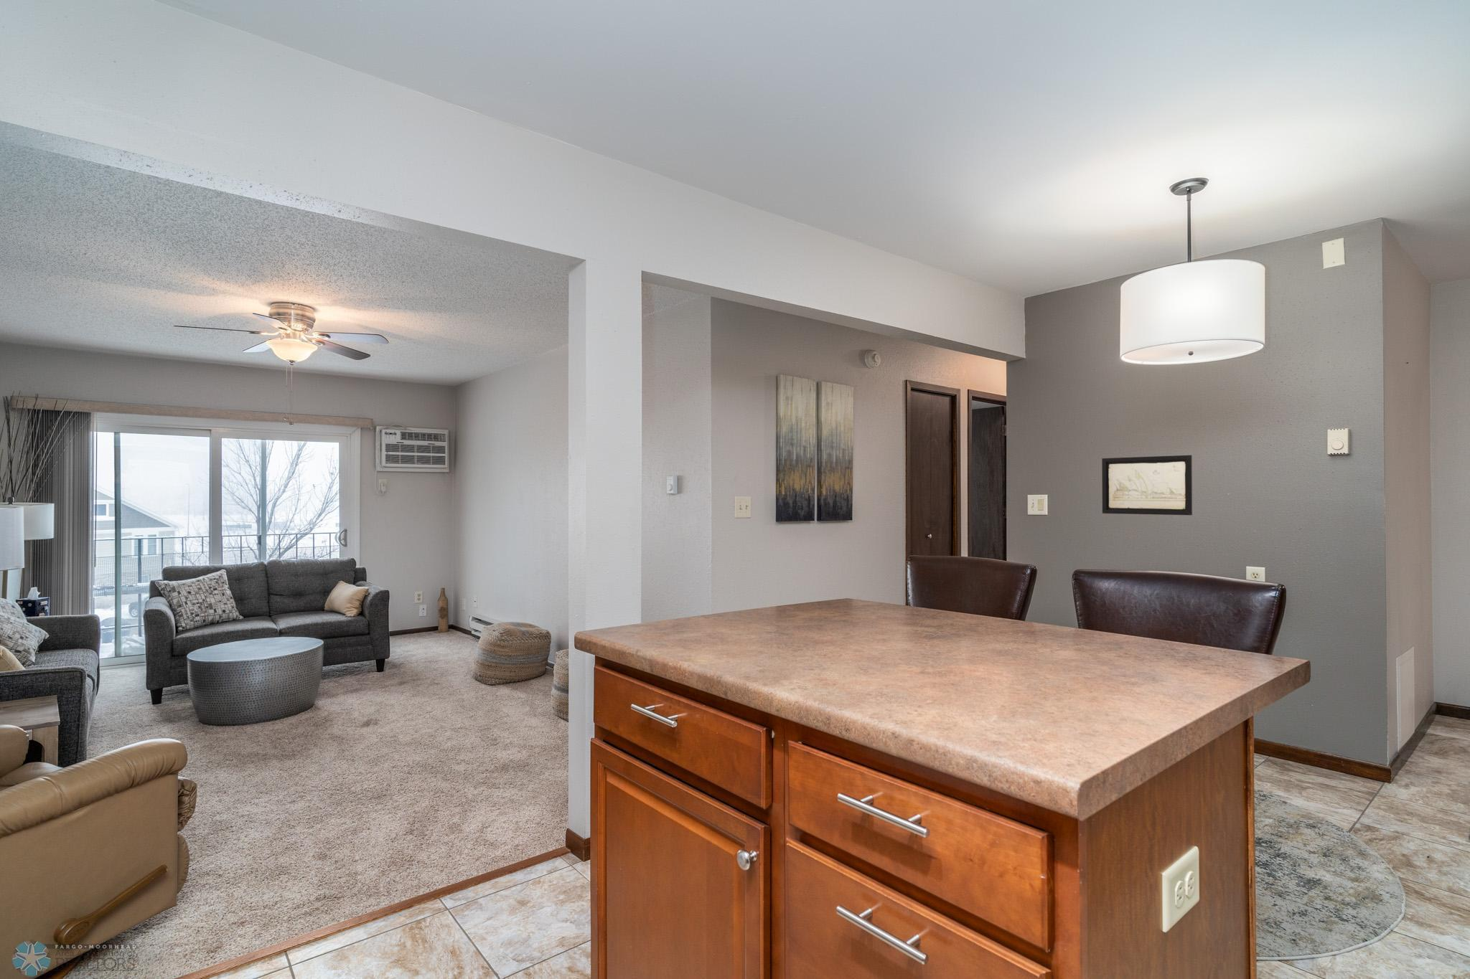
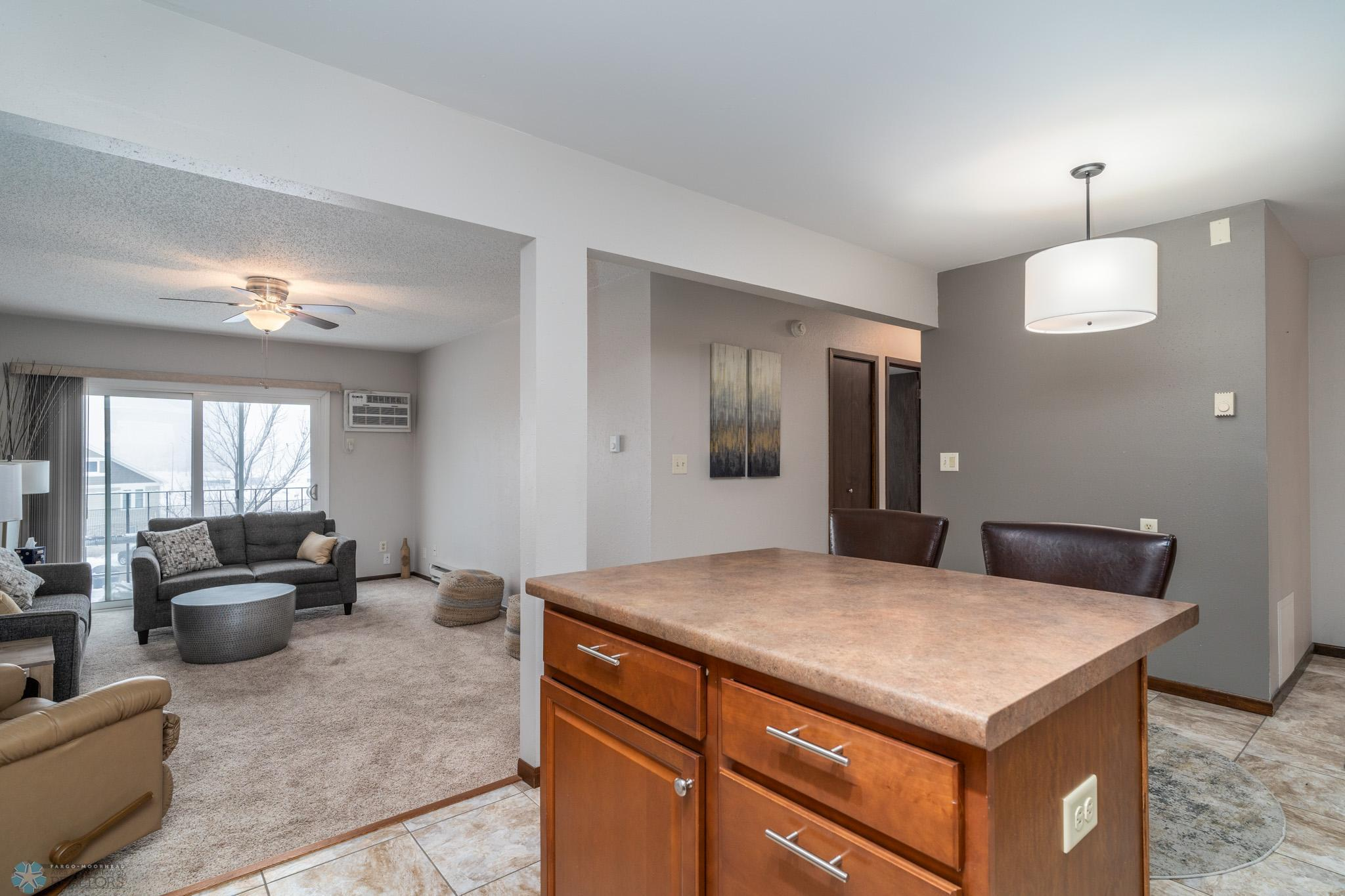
- wall art (1144, 485)
